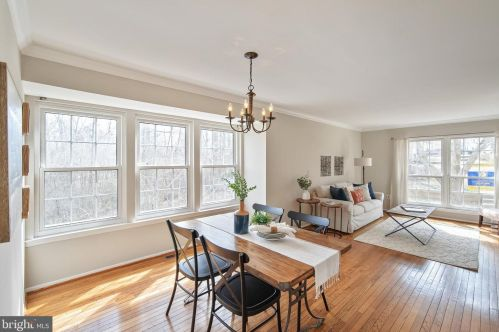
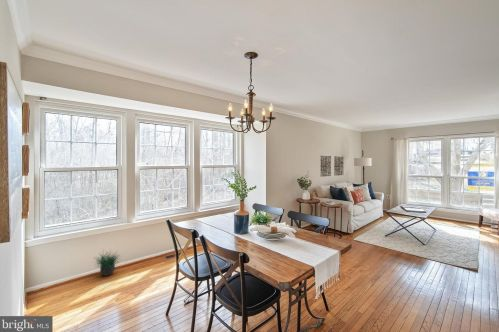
+ potted plant (107, 259)
